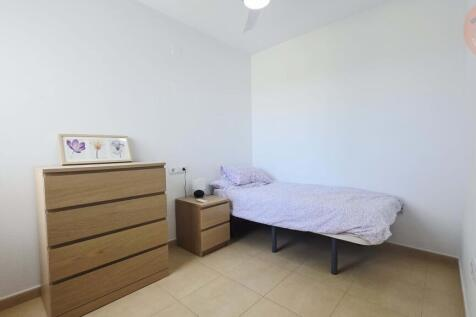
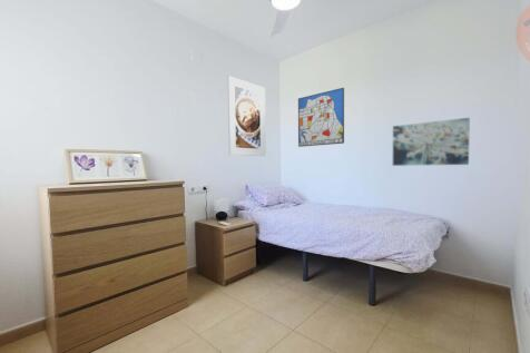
+ wall art (428, 144)
+ wall art (320, 119)
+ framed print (247, 119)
